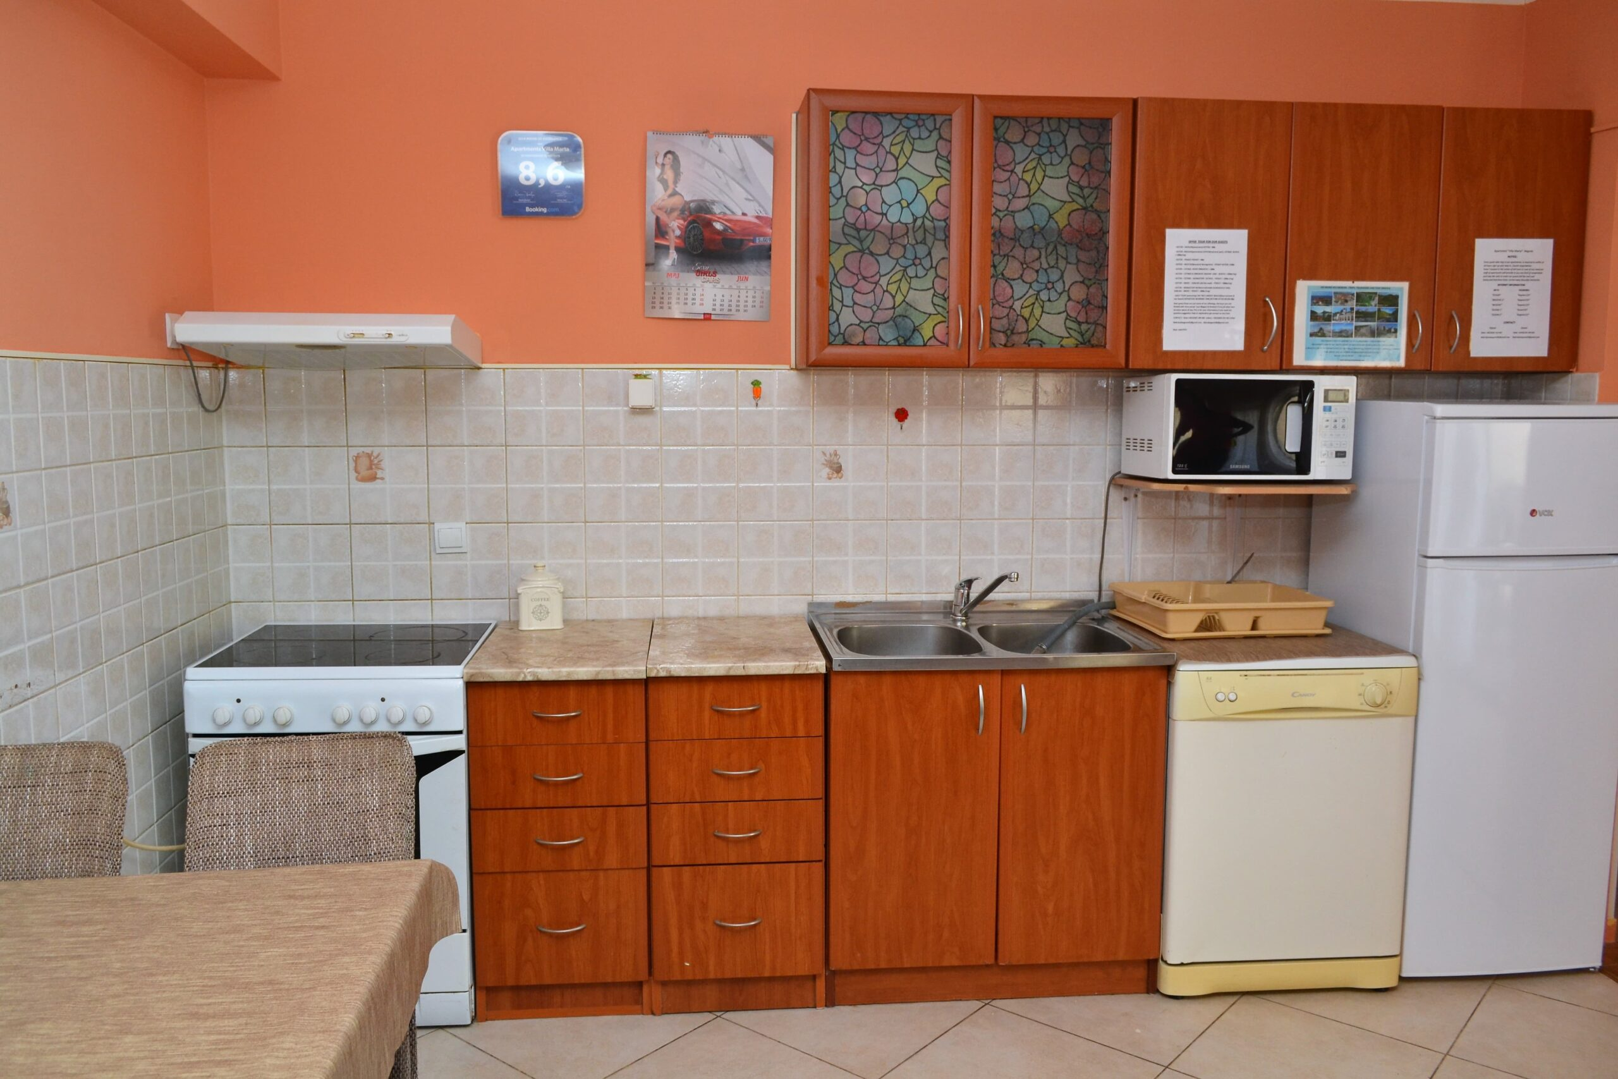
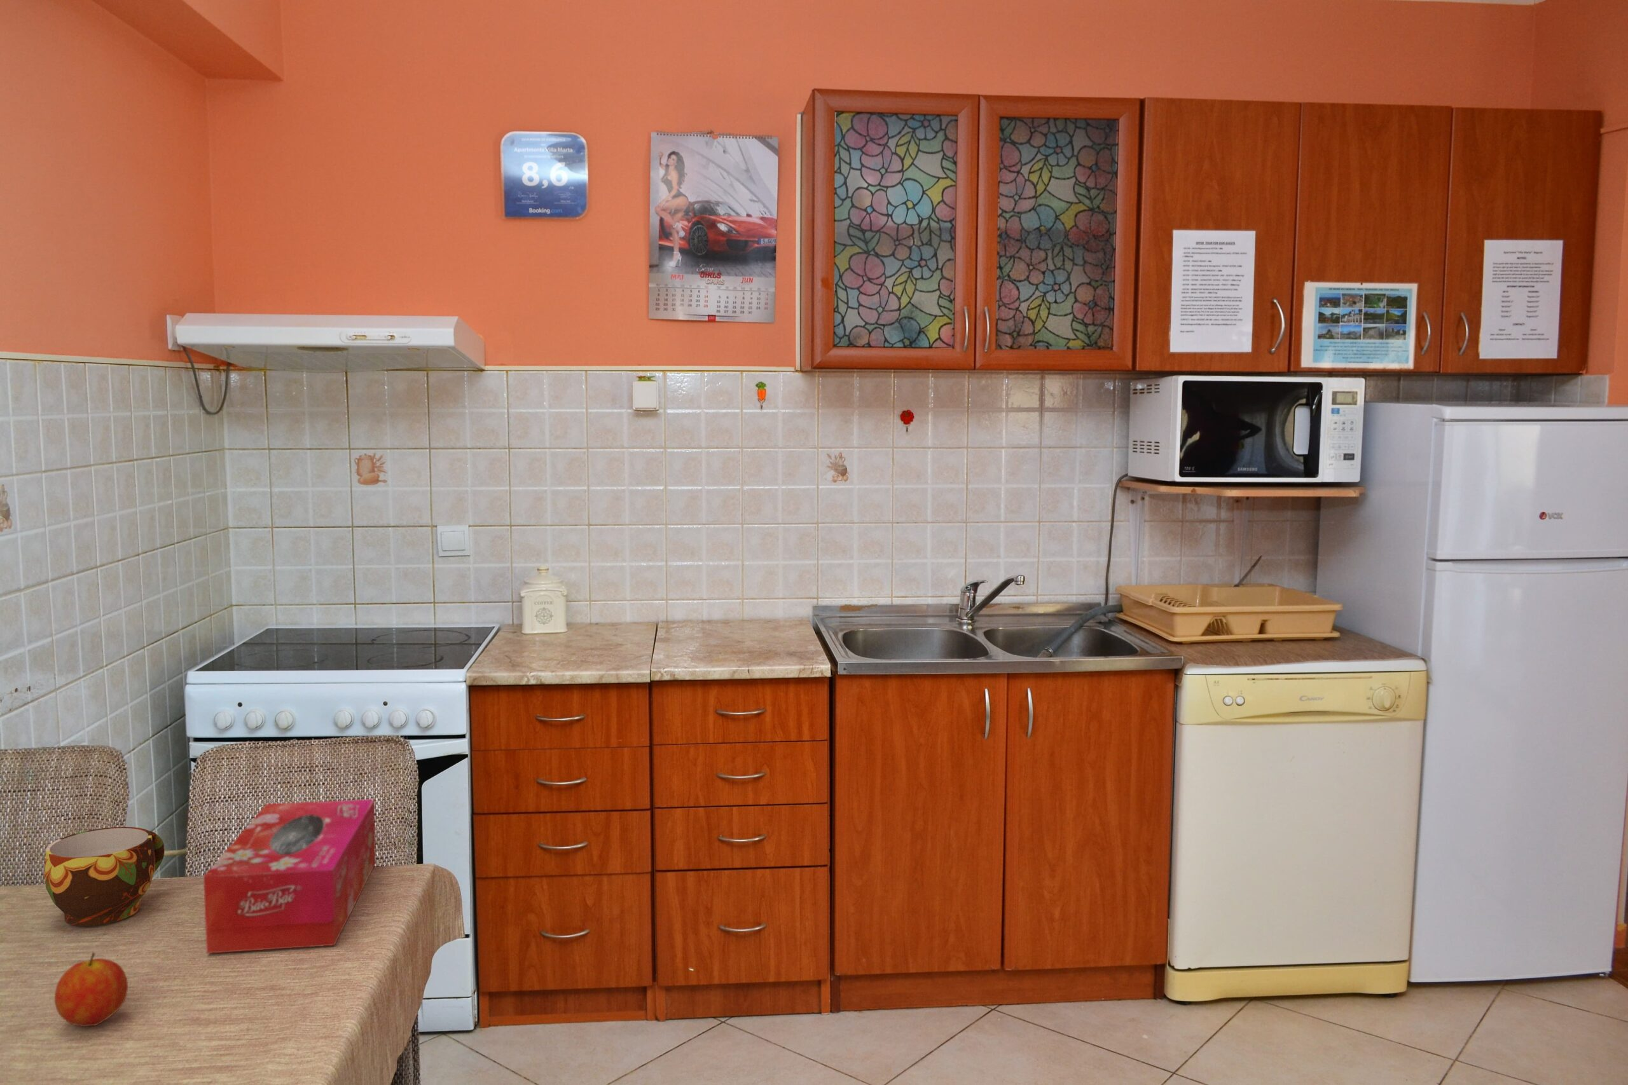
+ fruit (91, 987)
+ tissue box (298, 869)
+ cup (104, 876)
